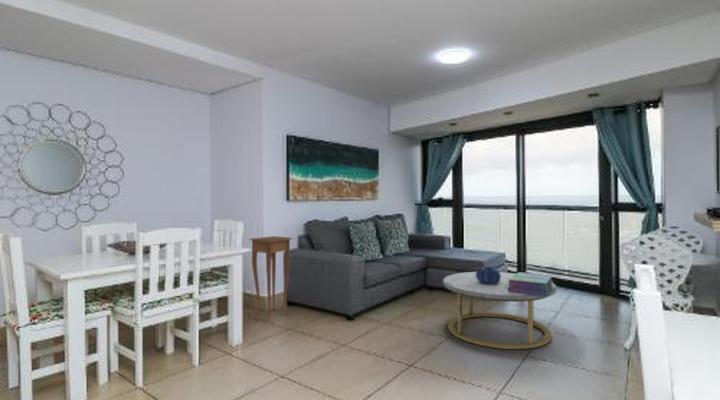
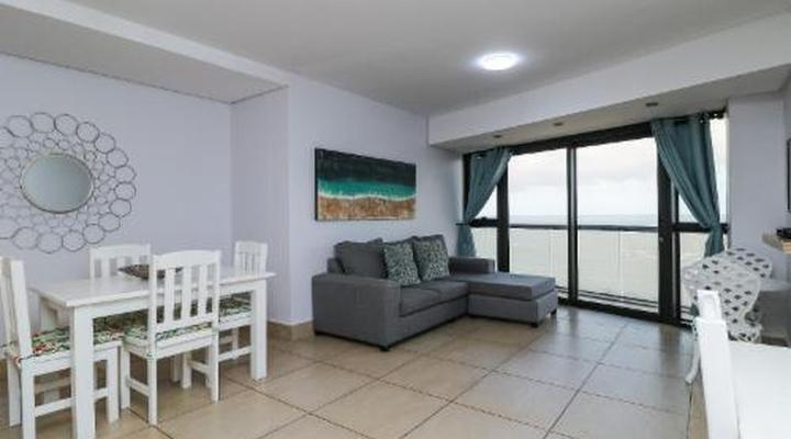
- coffee table (497, 300)
- stack of books (531, 283)
- decorative bowl (488, 275)
- side table (272, 276)
